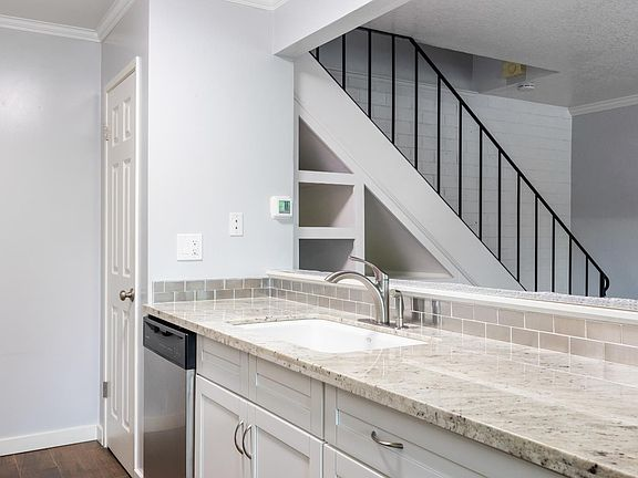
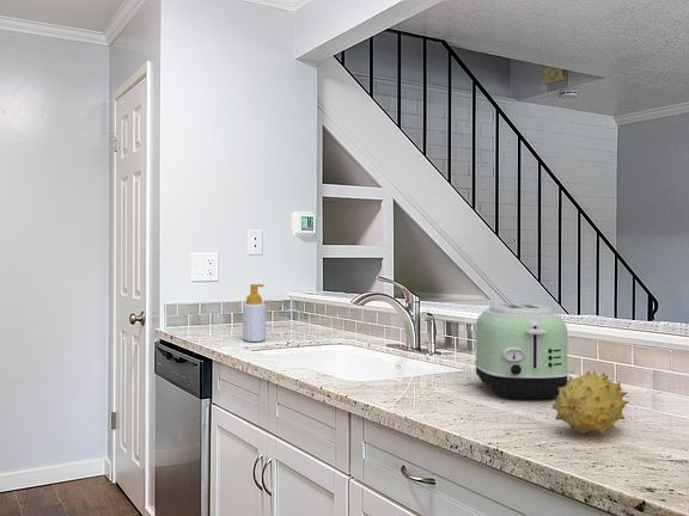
+ soap bottle (254, 312)
+ toaster (520, 348)
+ fruit (591, 400)
